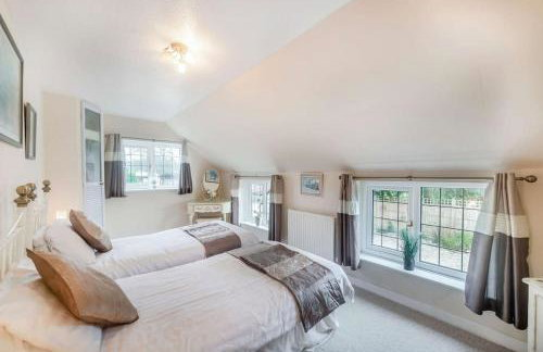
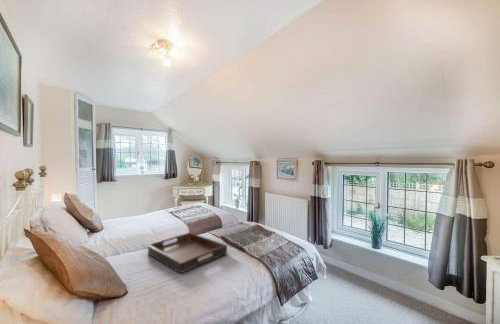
+ serving tray (186, 249)
